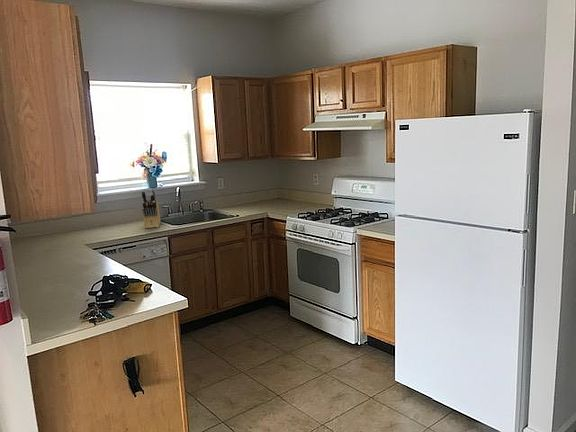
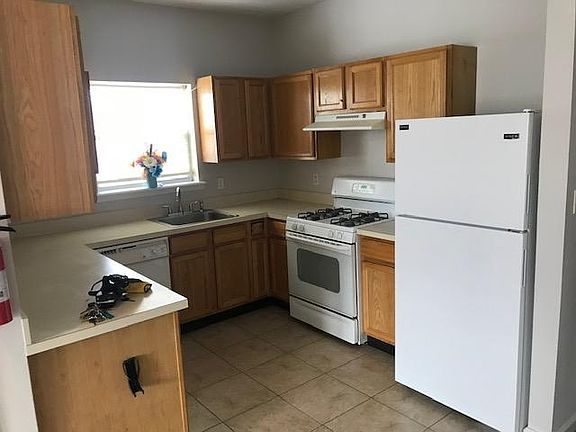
- knife block (150, 207)
